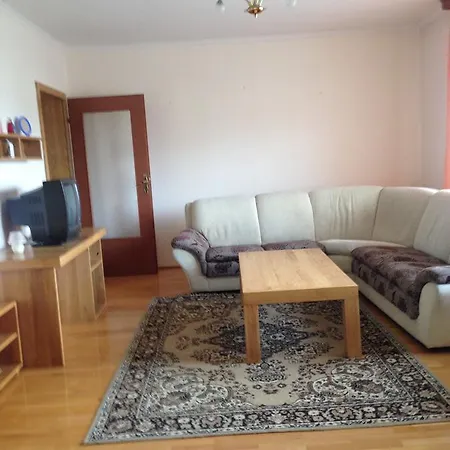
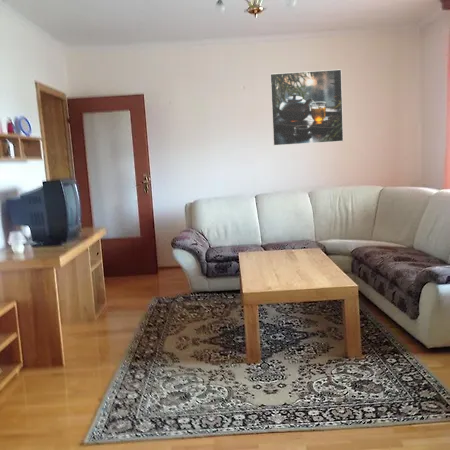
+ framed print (306, 108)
